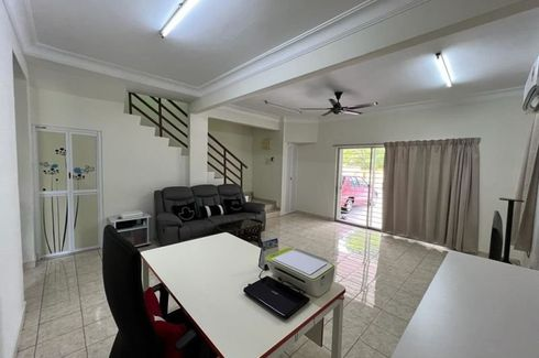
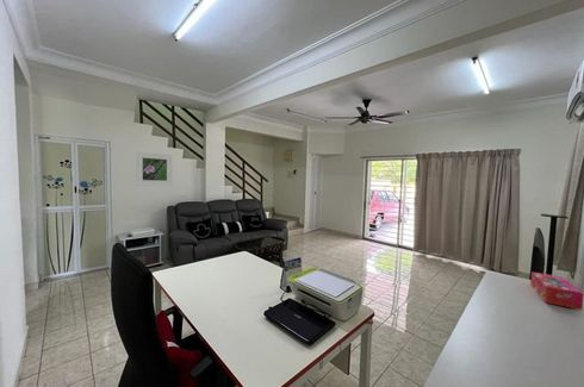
+ tissue box (554, 288)
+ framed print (155, 169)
